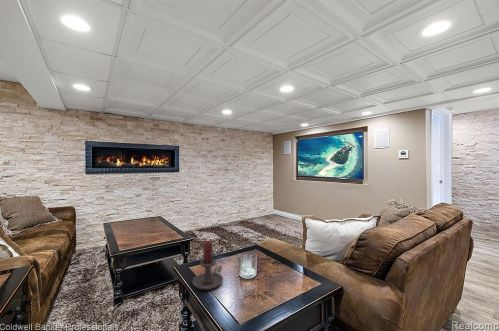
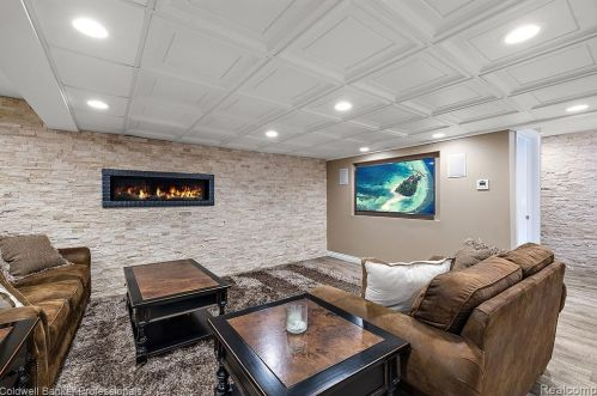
- candle holder (210, 260)
